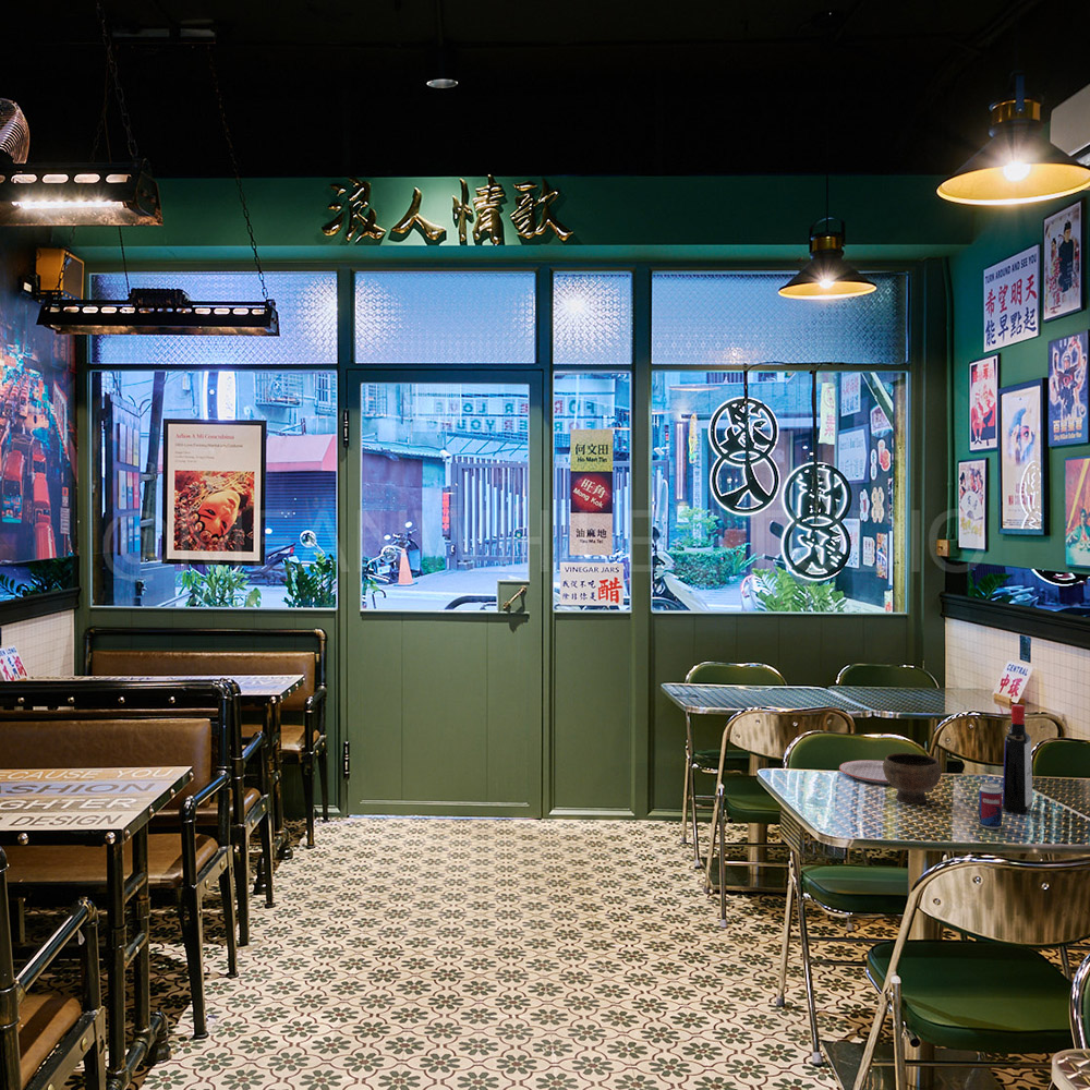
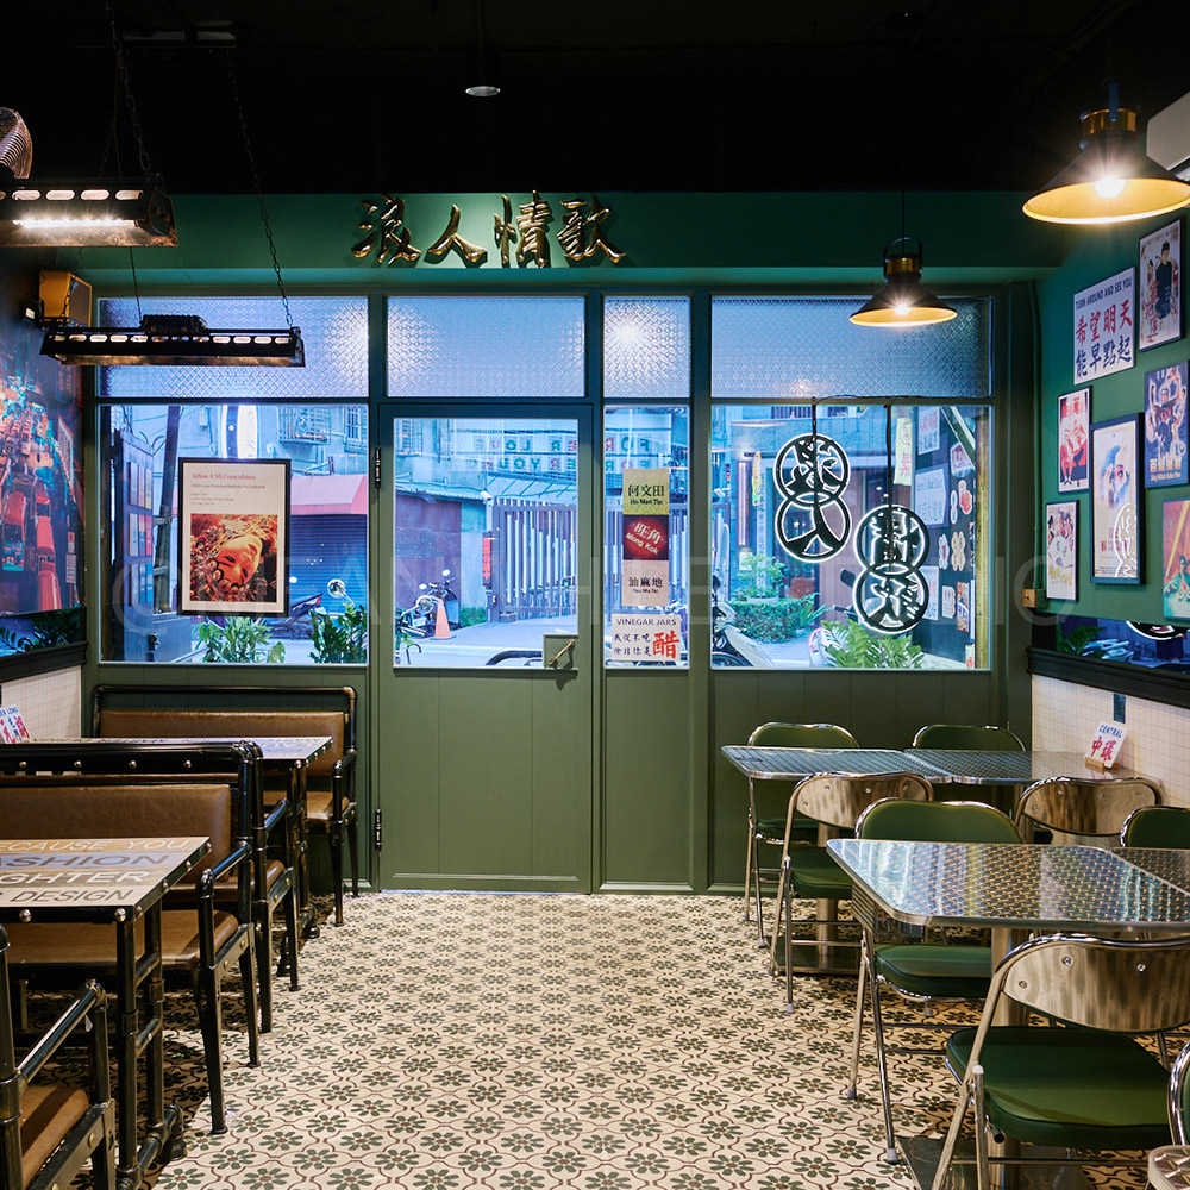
- liquor bottle (1017, 758)
- plate (881, 773)
- bowl (911, 778)
- beverage can (990, 806)
